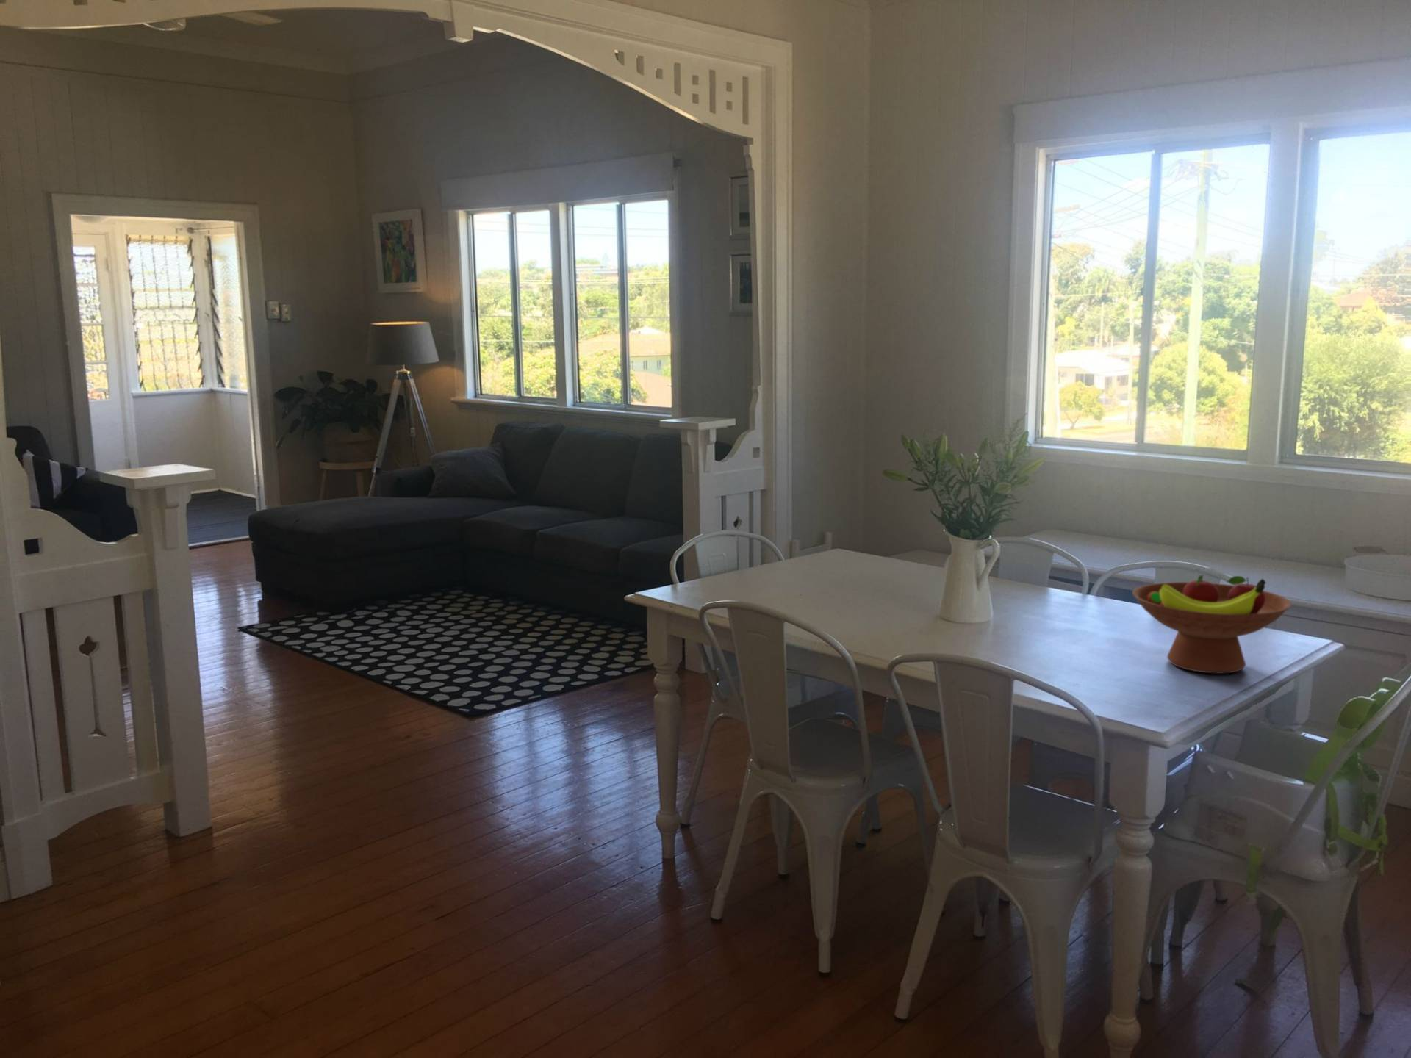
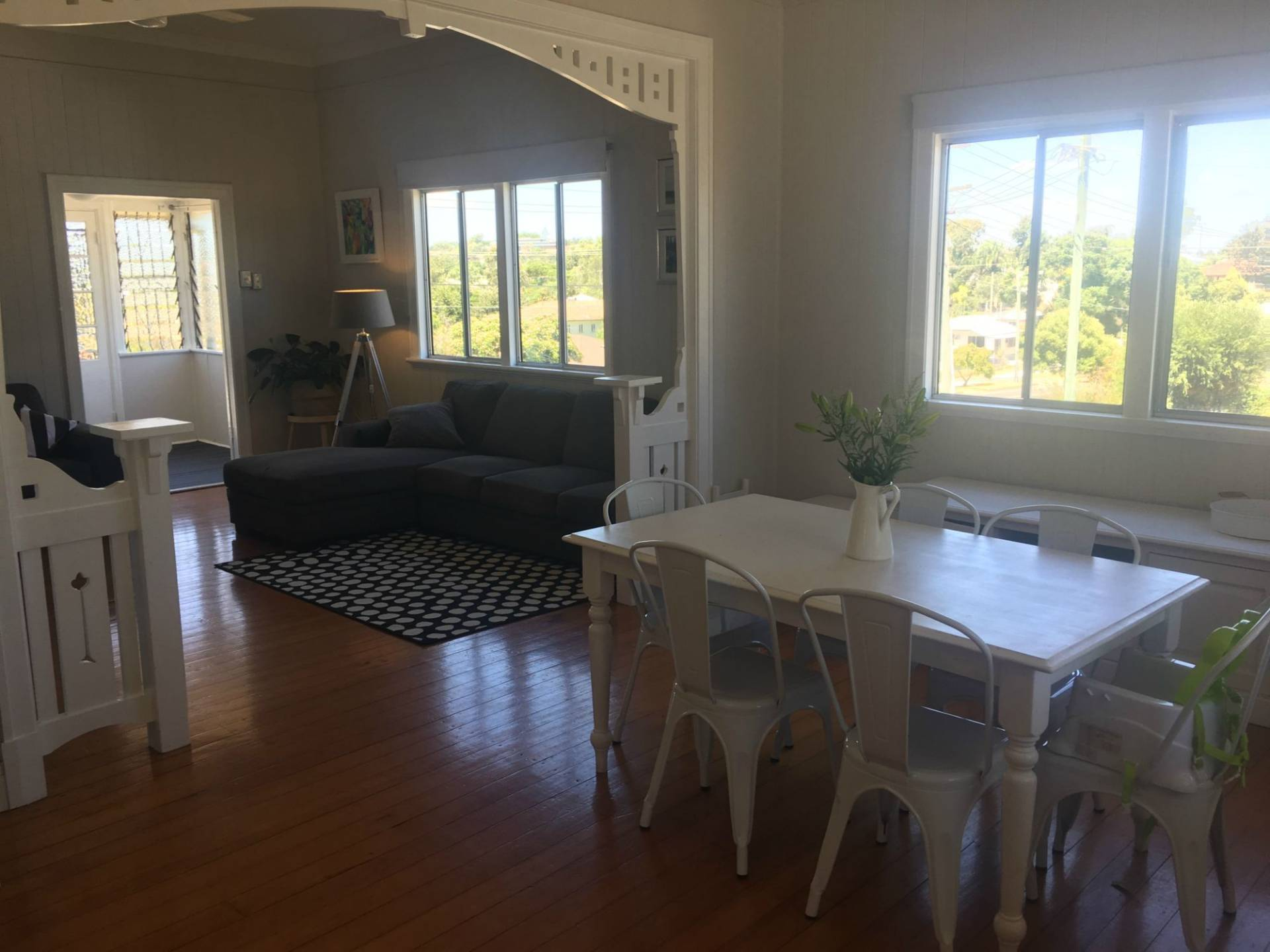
- fruit bowl (1208, 618)
